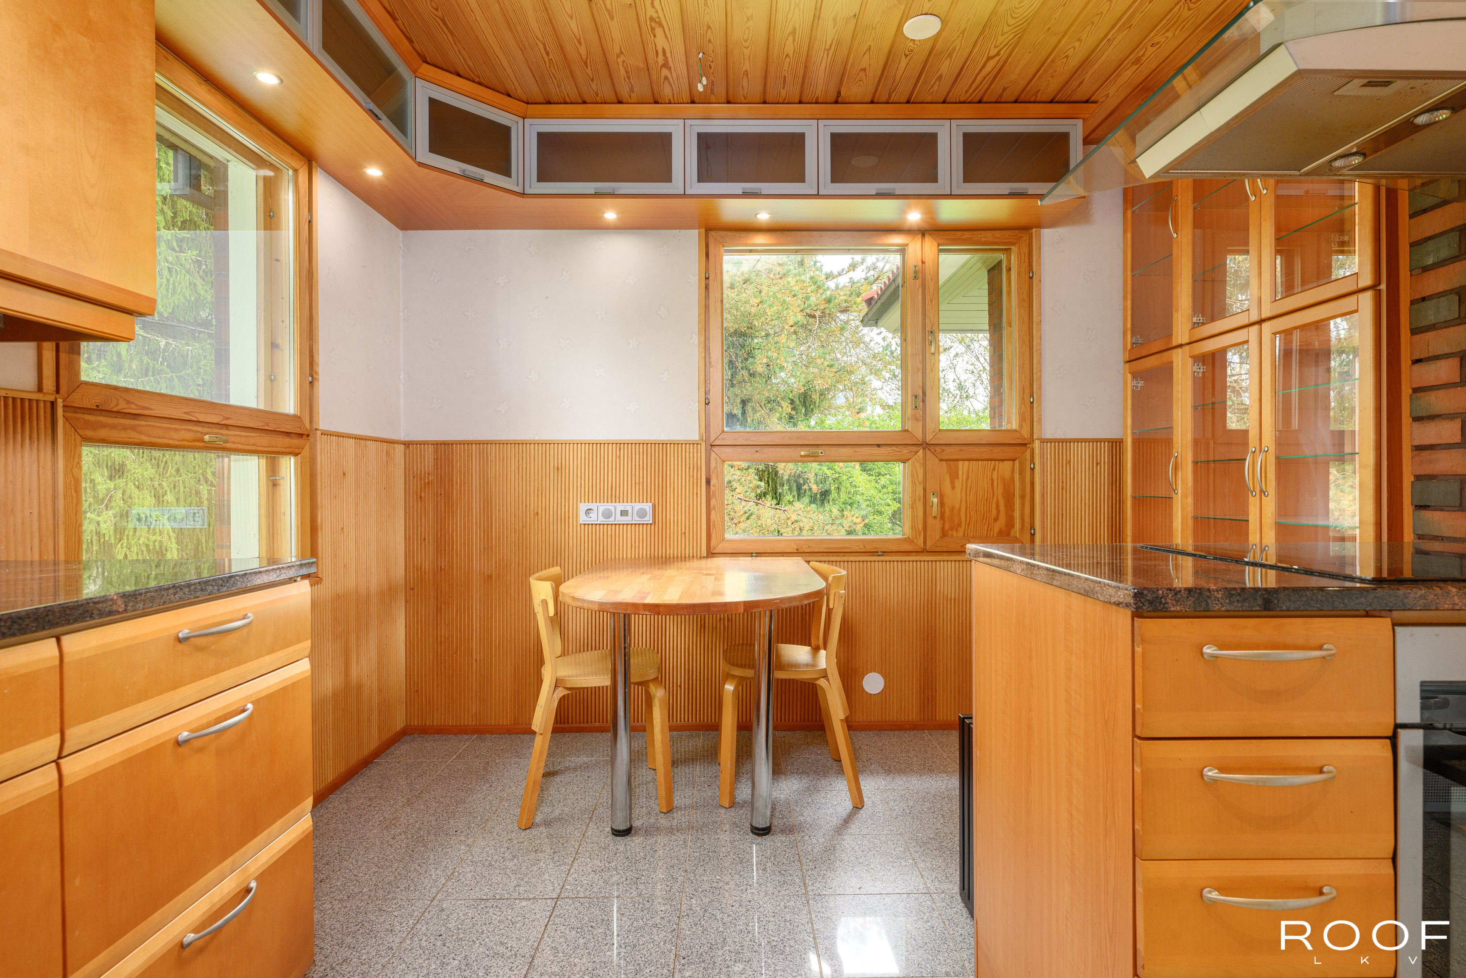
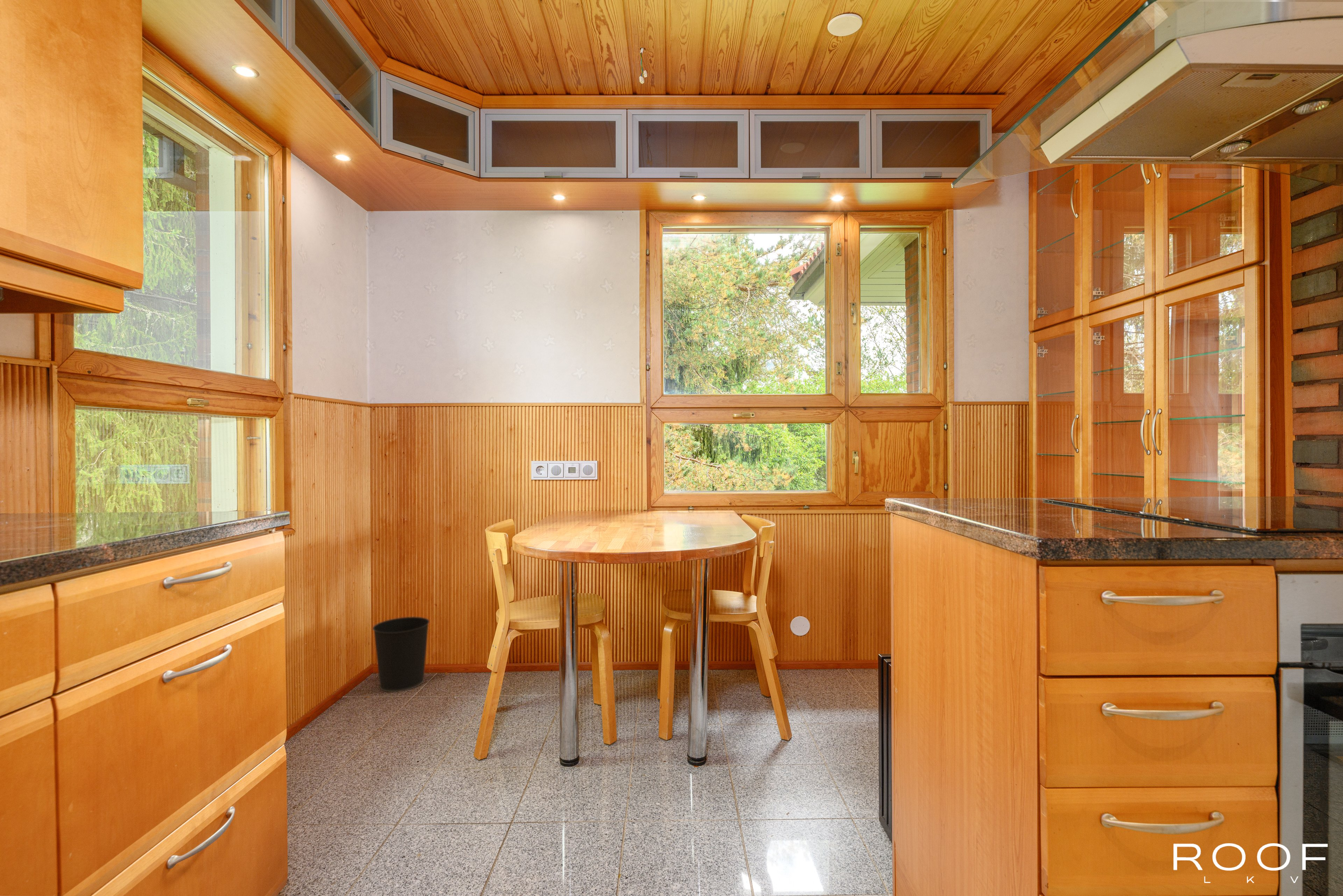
+ wastebasket (402, 654)
